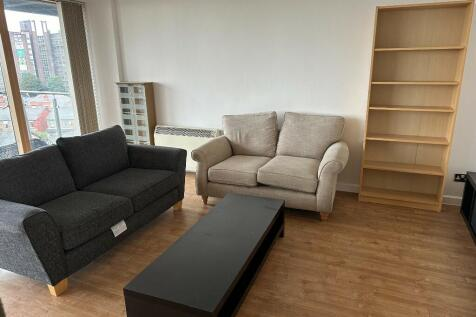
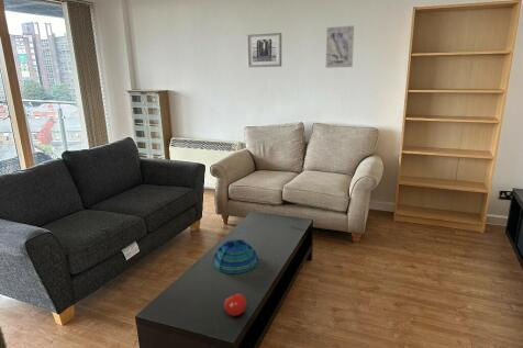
+ fruit (235, 303)
+ wall art (340, 47)
+ decorative bowl (235, 251)
+ wall art (264, 50)
